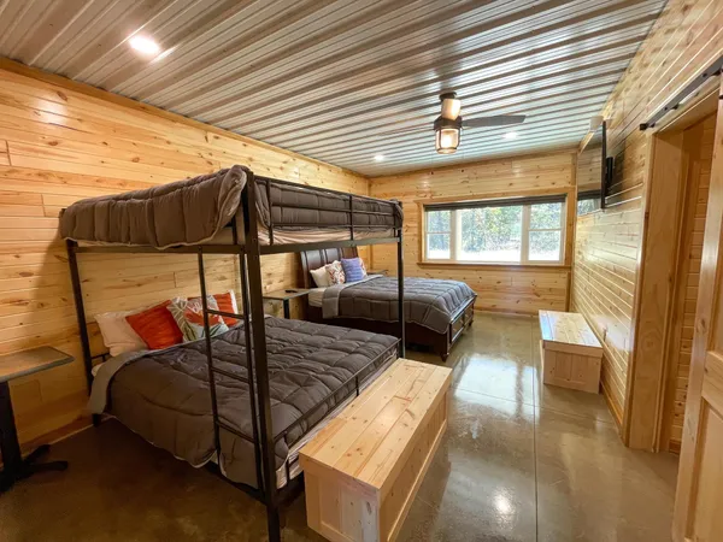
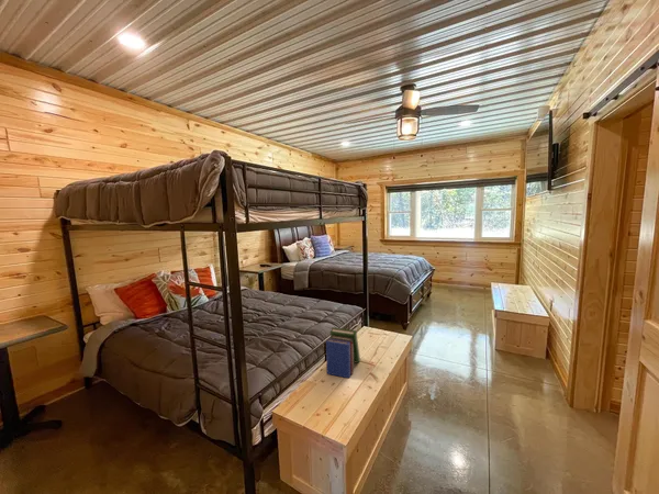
+ book (344, 347)
